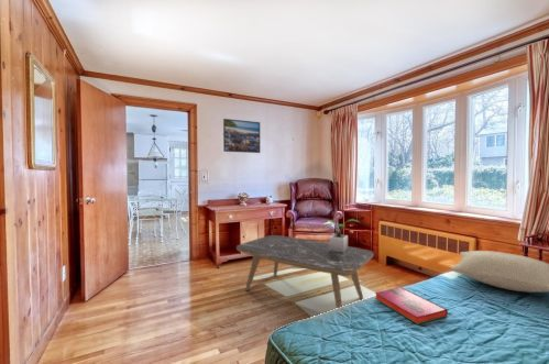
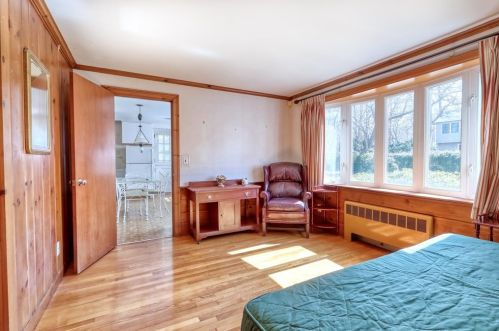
- coffee table (301, 267)
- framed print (242, 136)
- pillow (503, 268)
- hardback book (408, 304)
- potted plant (340, 234)
